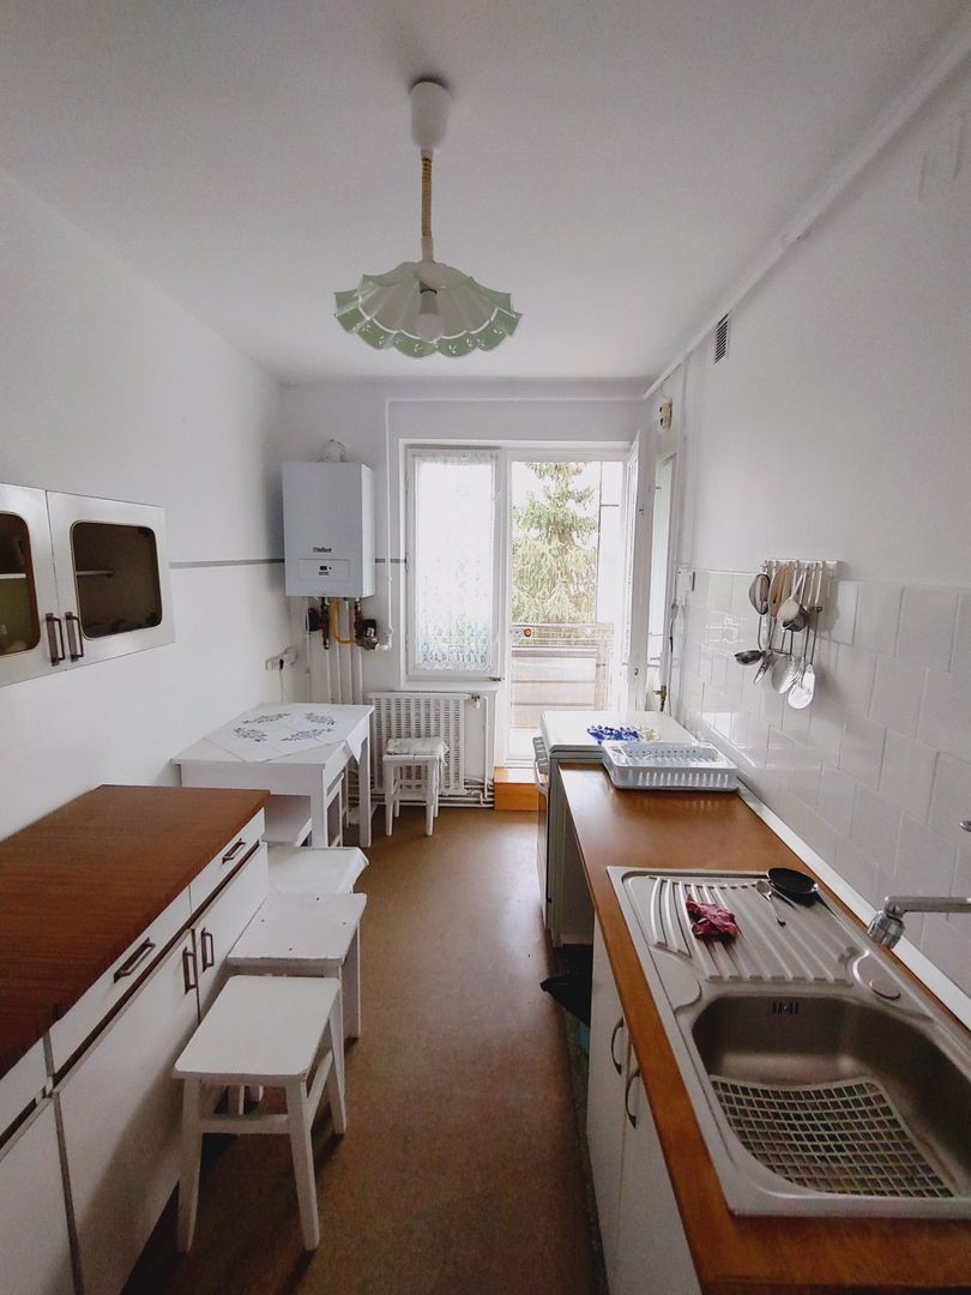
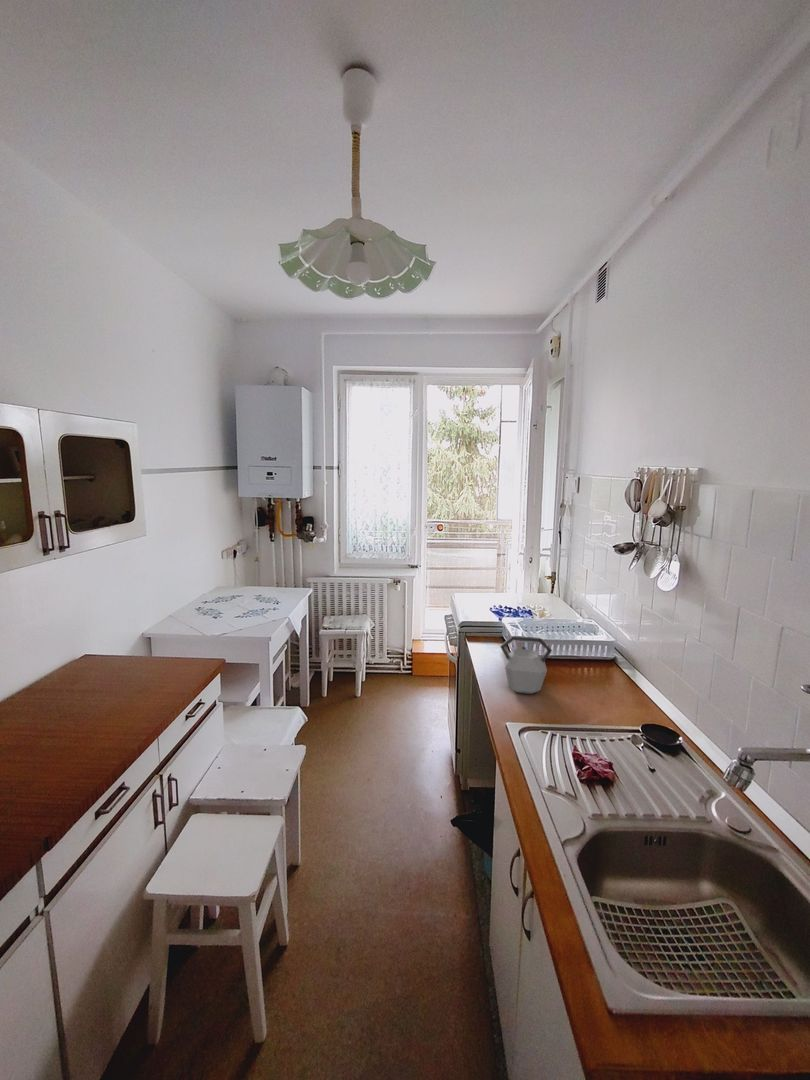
+ kettle (523, 655)
